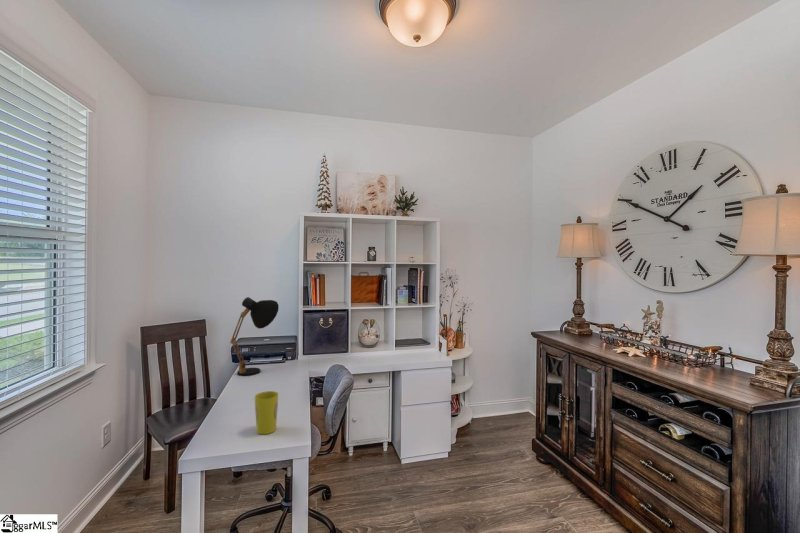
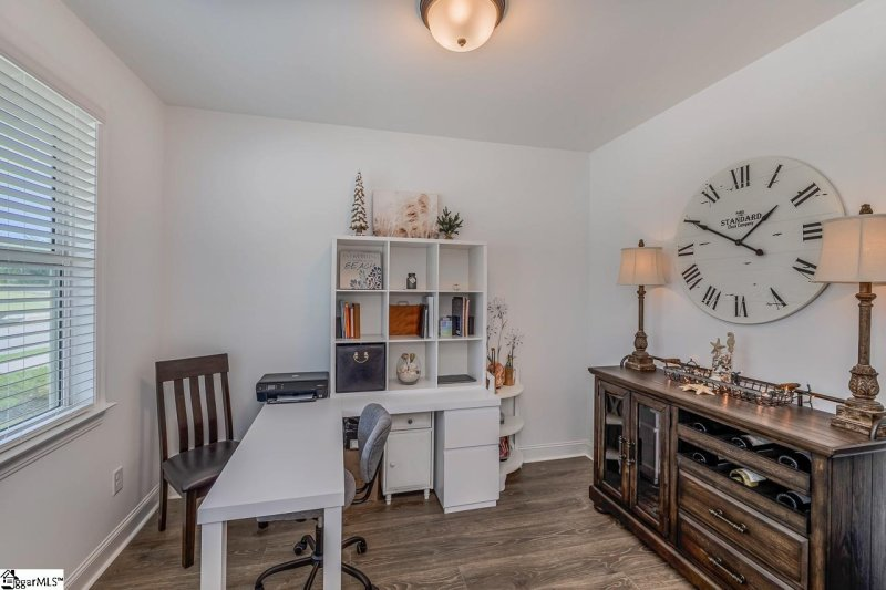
- desk lamp (257, 327)
- cup (266, 412)
